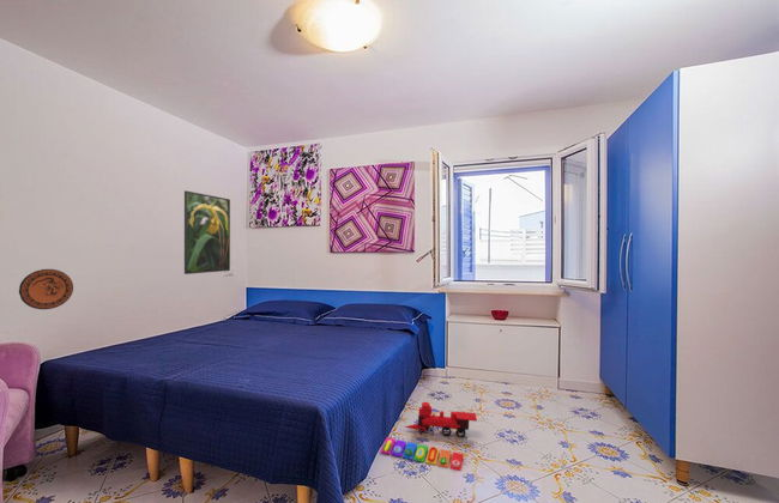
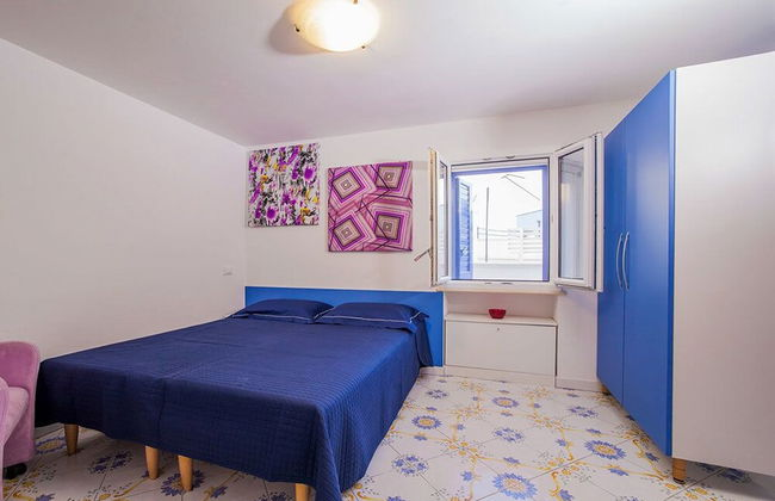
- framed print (209, 234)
- knob puzzle (421, 450)
- decorative plate (47, 289)
- toy train (439, 418)
